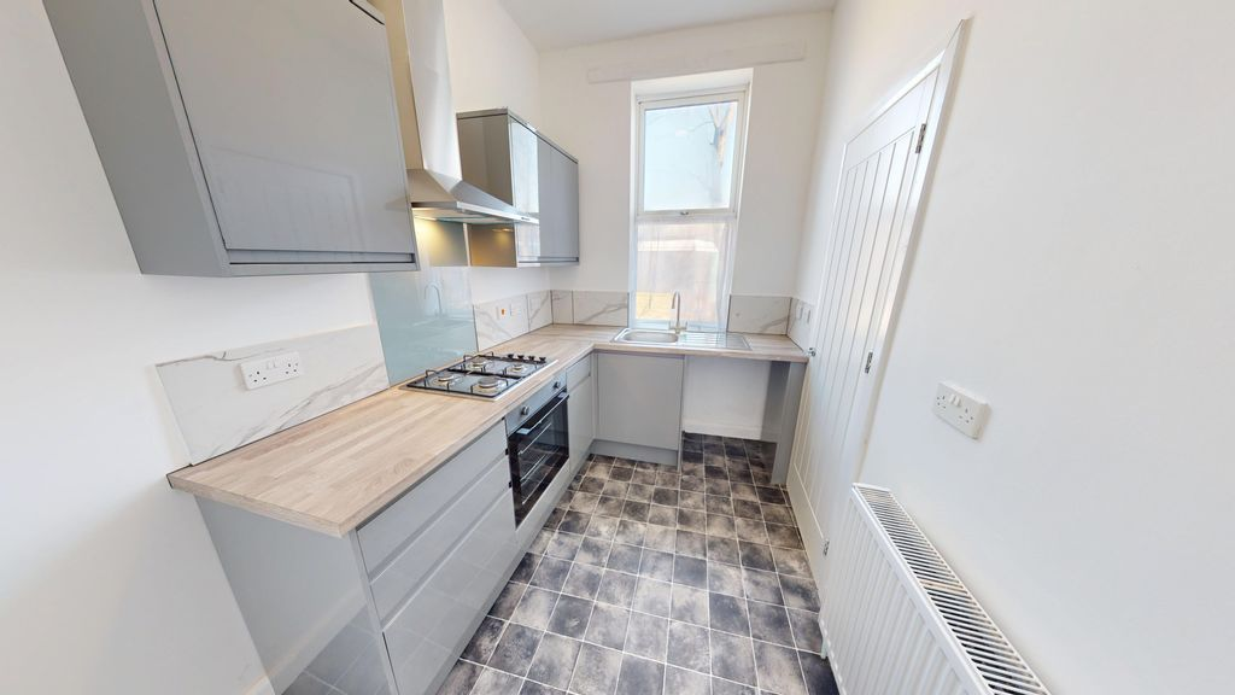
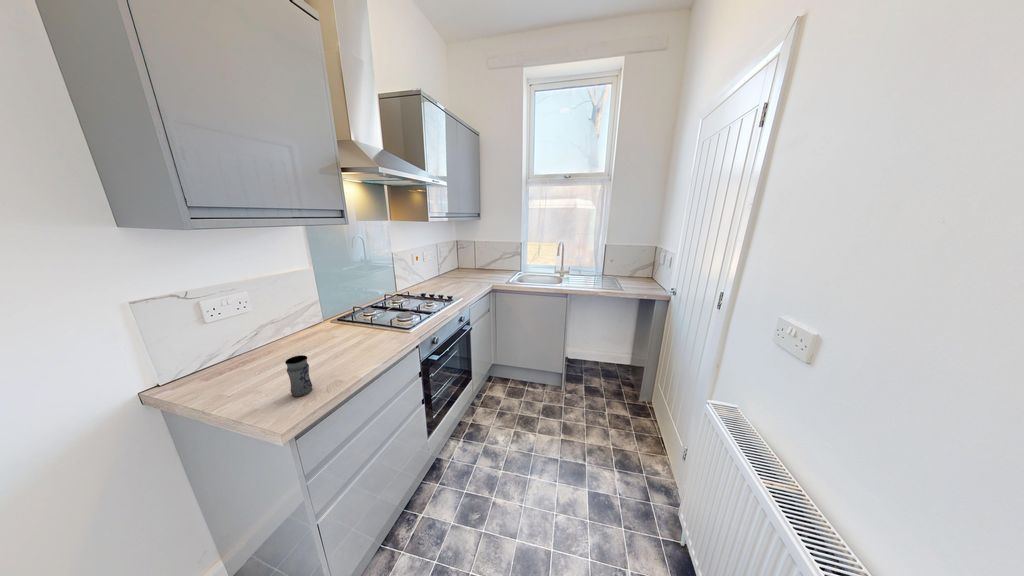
+ jar (299, 375)
